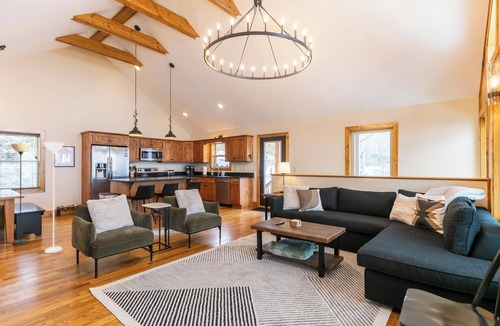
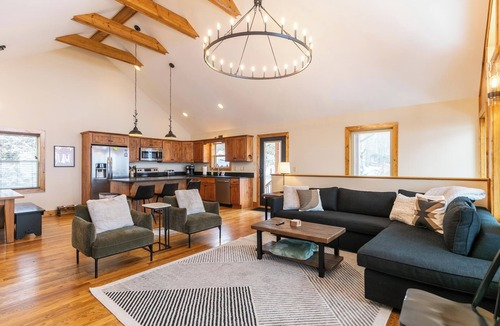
- floor lamp (20, 195)
